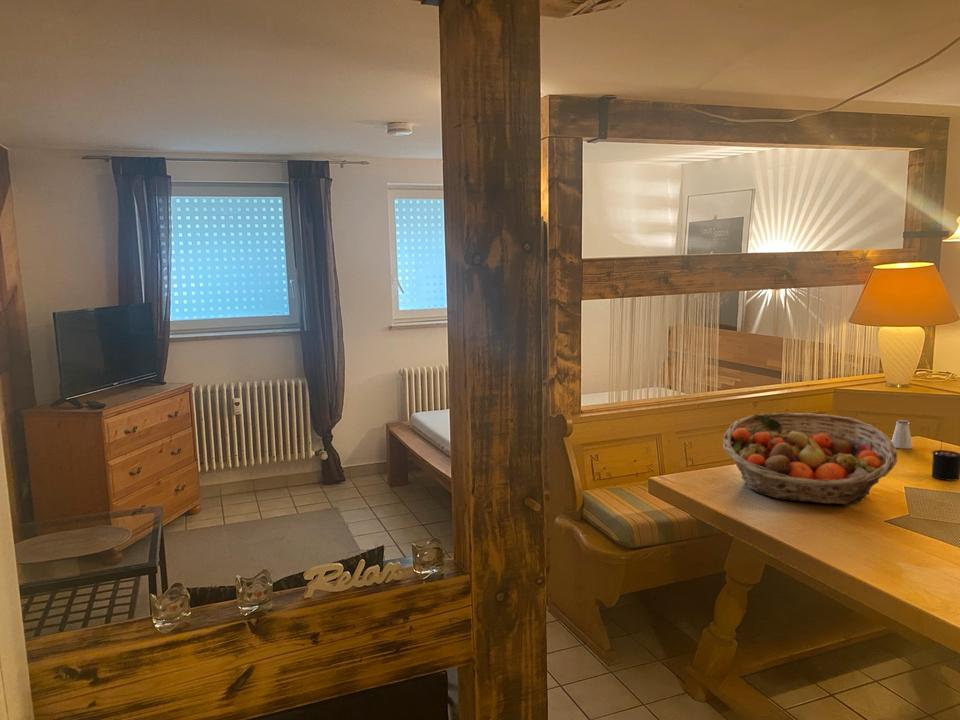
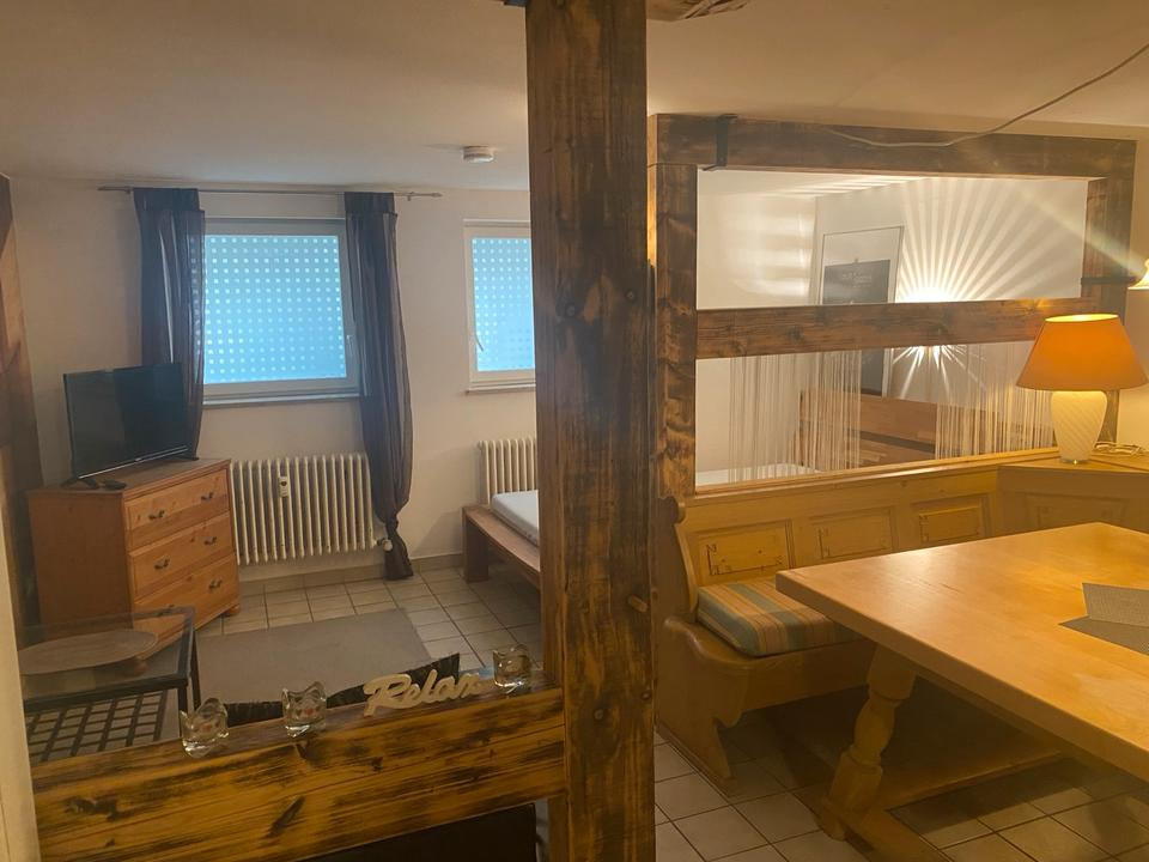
- candle (946, 459)
- saltshaker (902, 433)
- fruit basket (805, 456)
